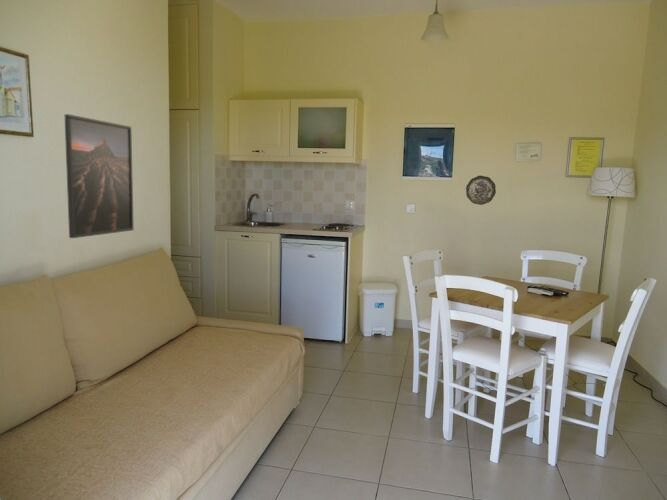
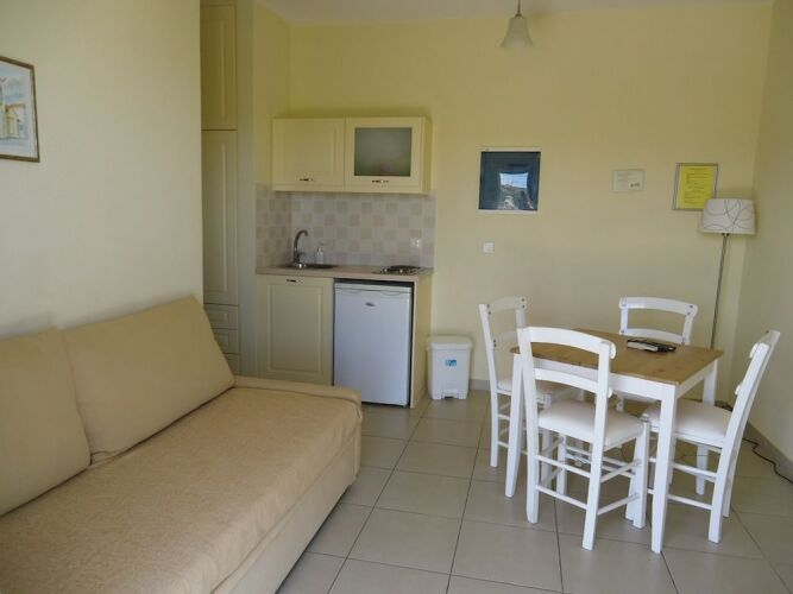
- decorative plate (480, 190)
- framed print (102, 178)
